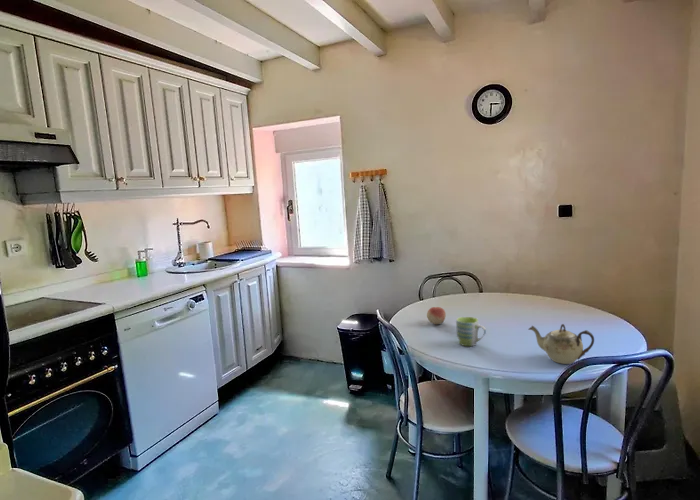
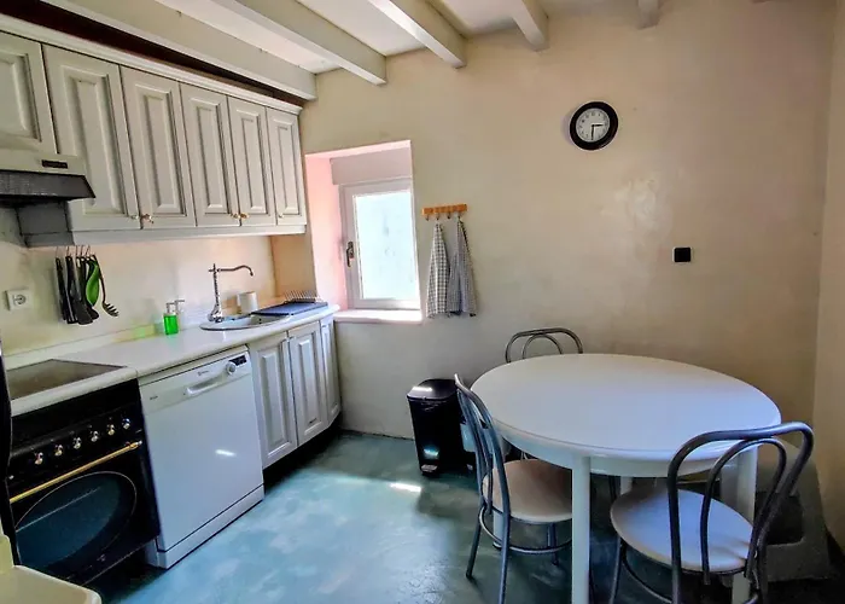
- fruit (436, 315)
- teapot (559, 341)
- mug (471, 331)
